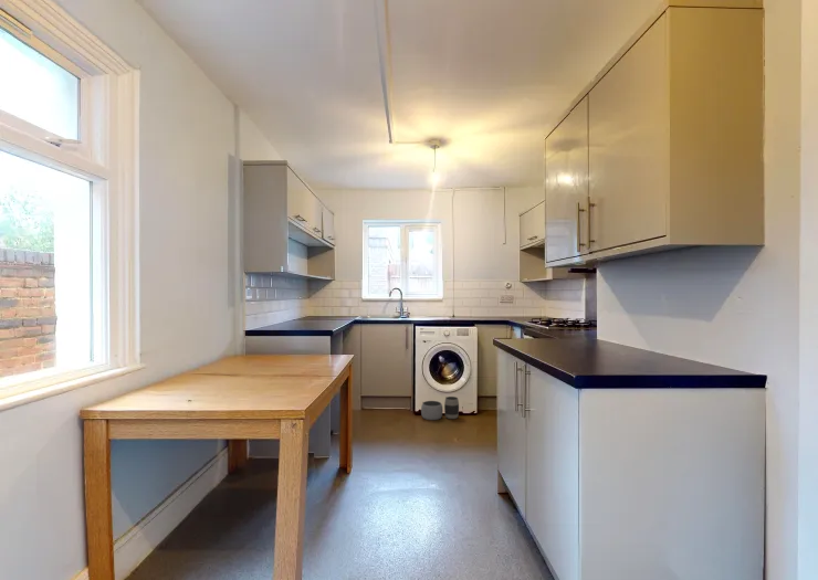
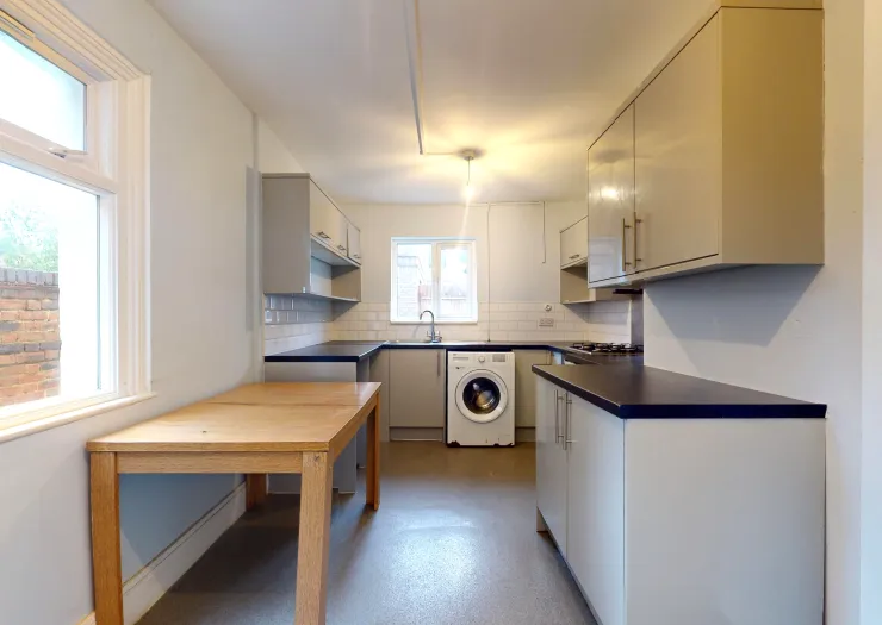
- waste basket (440, 407)
